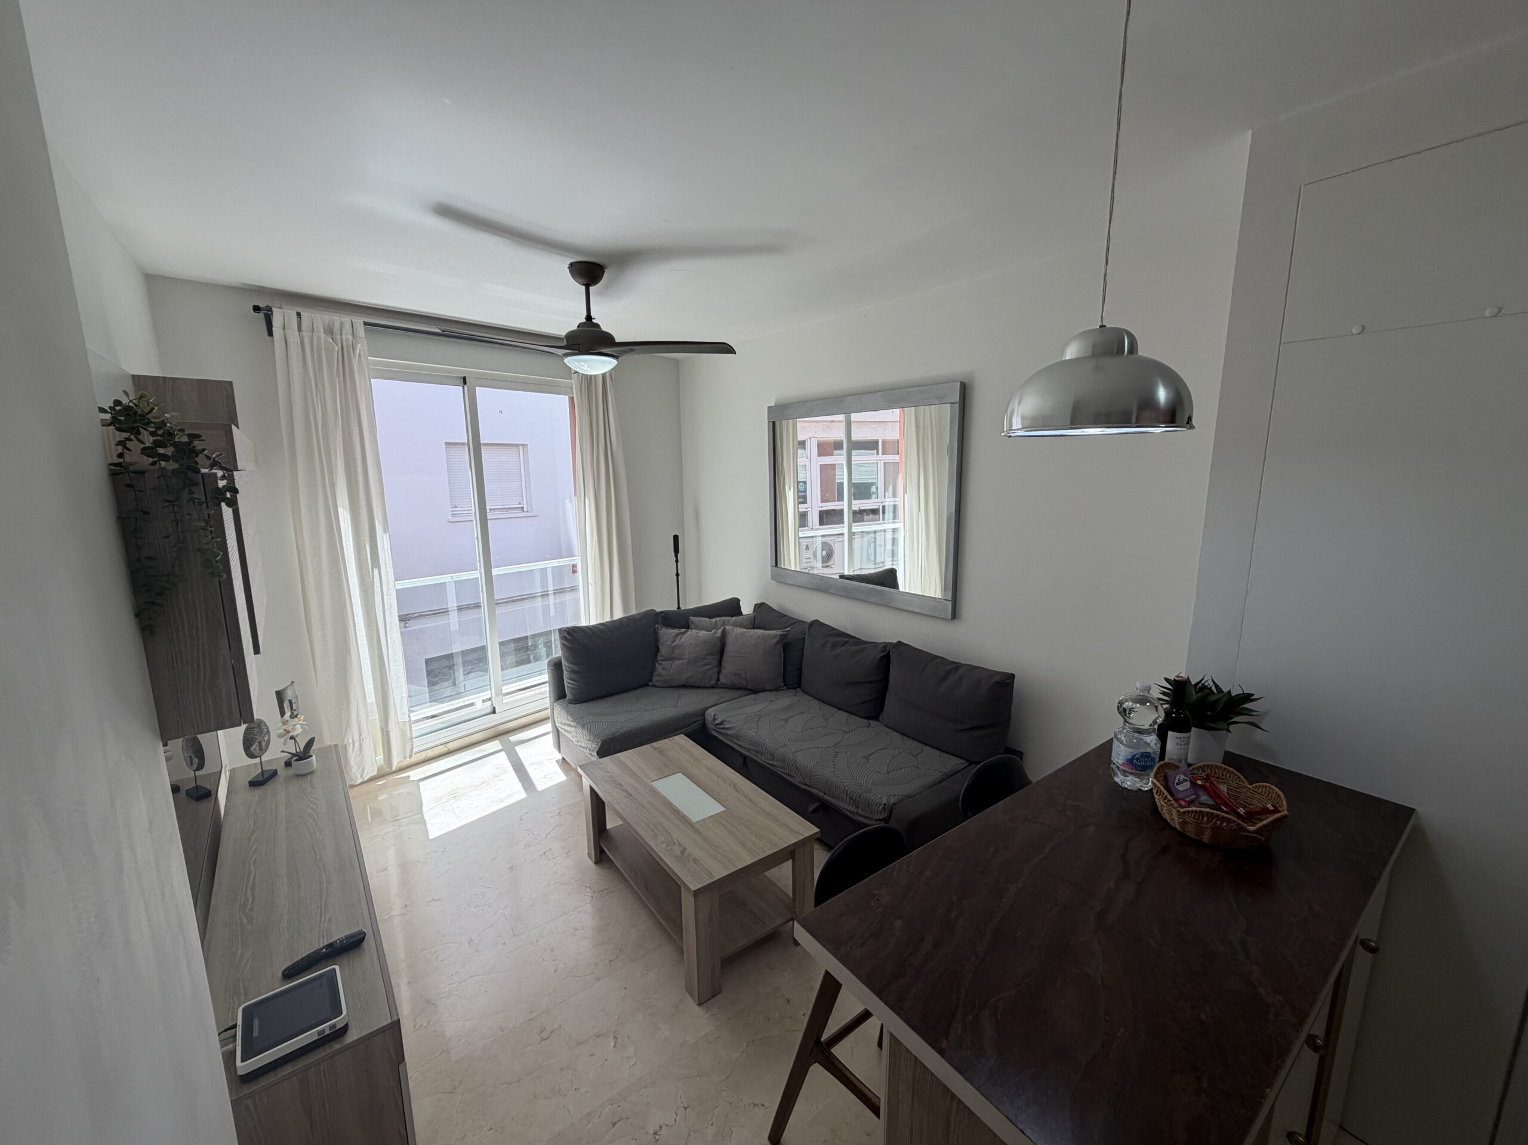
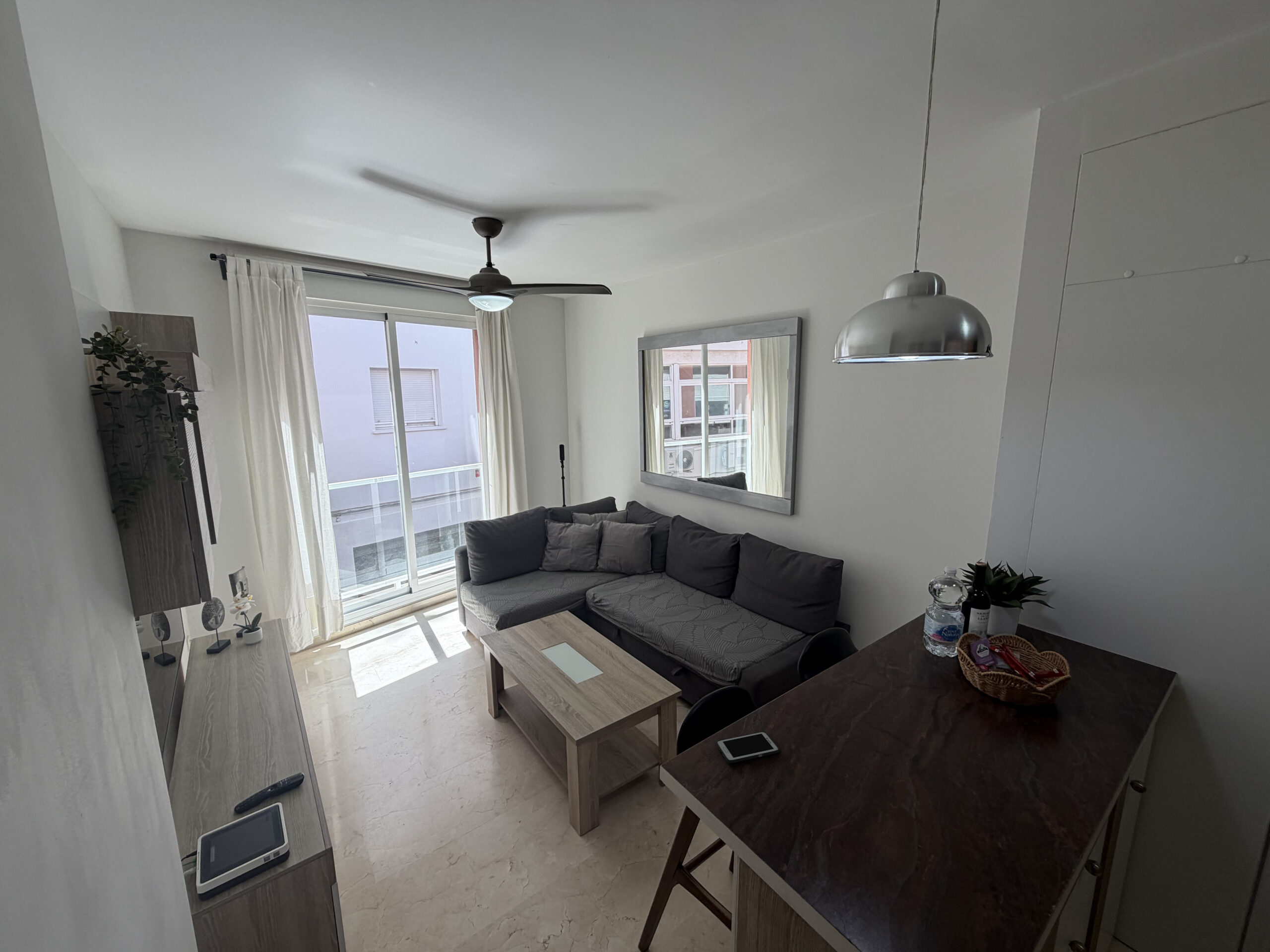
+ cell phone (747, 747)
